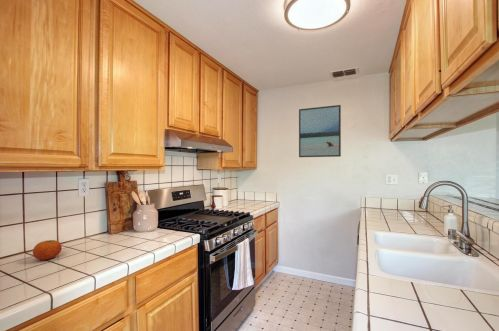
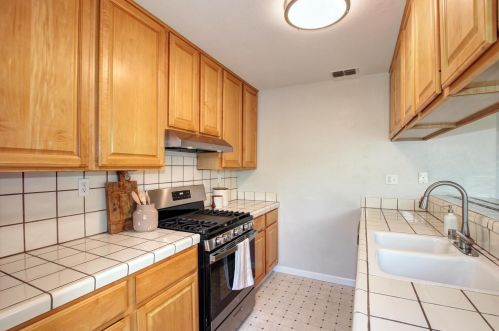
- fruit (47, 249)
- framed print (319, 132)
